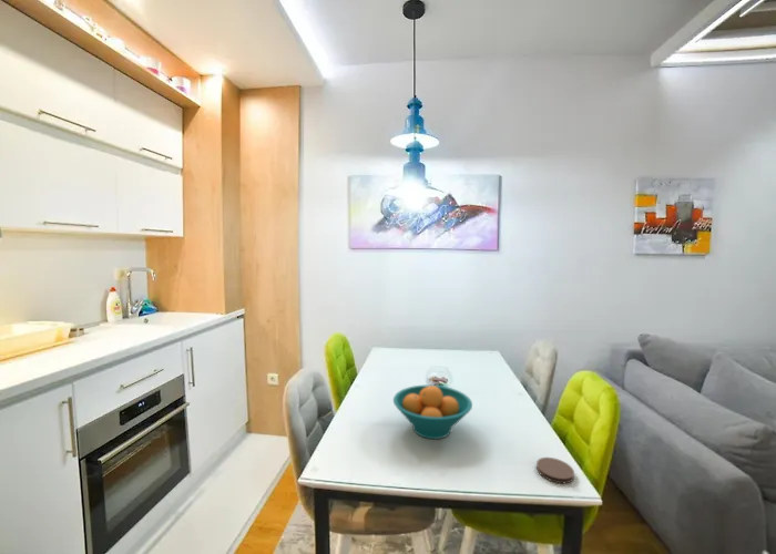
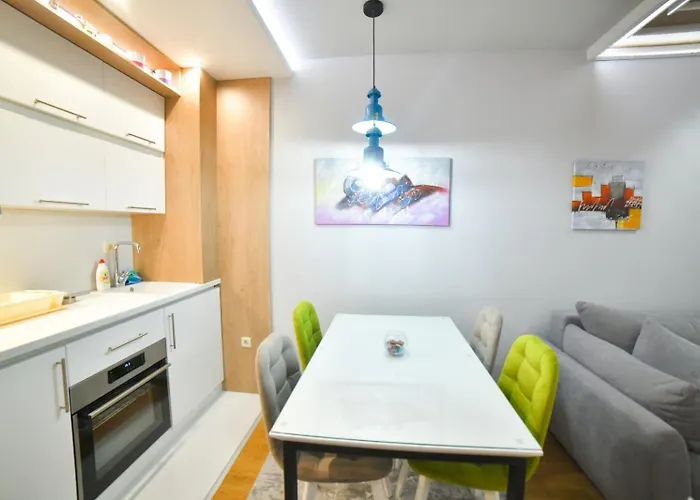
- coaster (554, 470)
- fruit bowl (431, 408)
